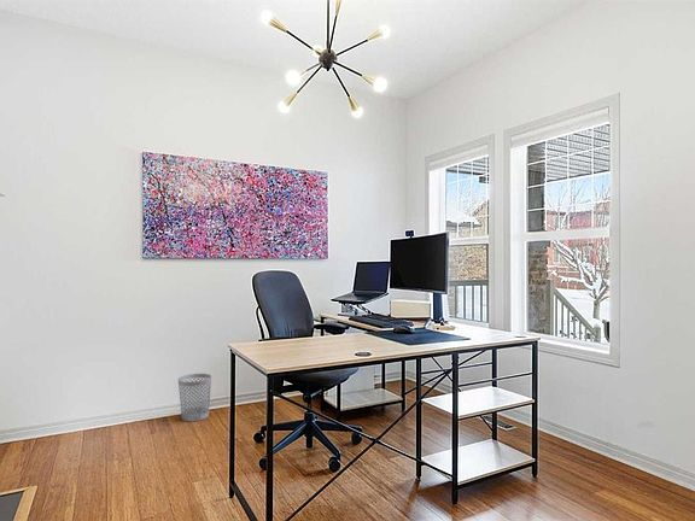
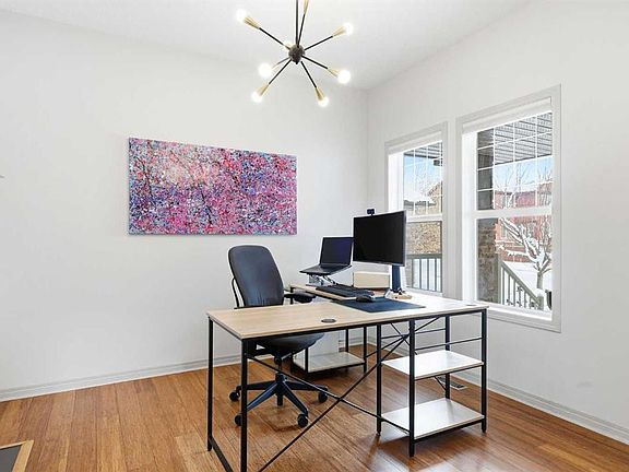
- wastebasket (194, 397)
